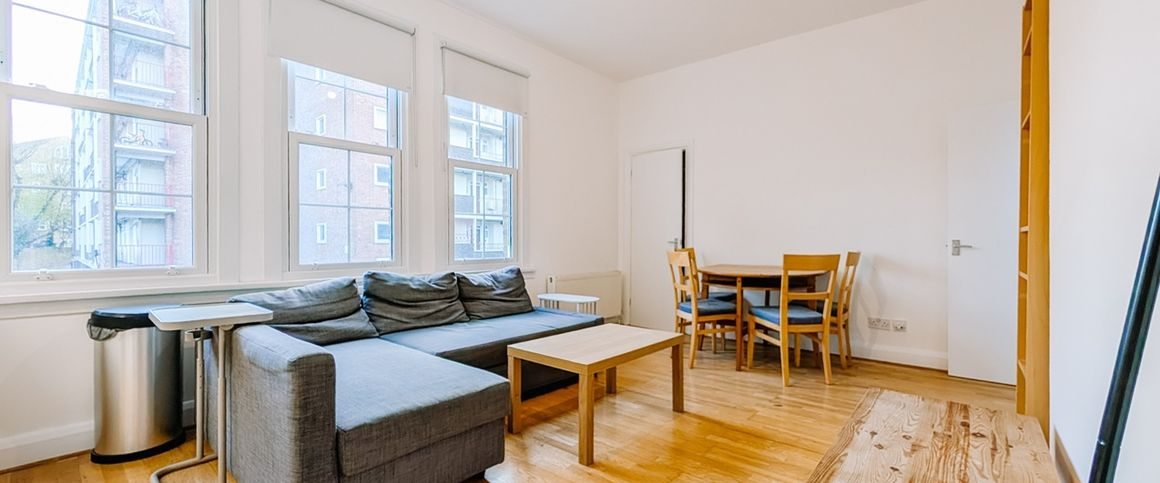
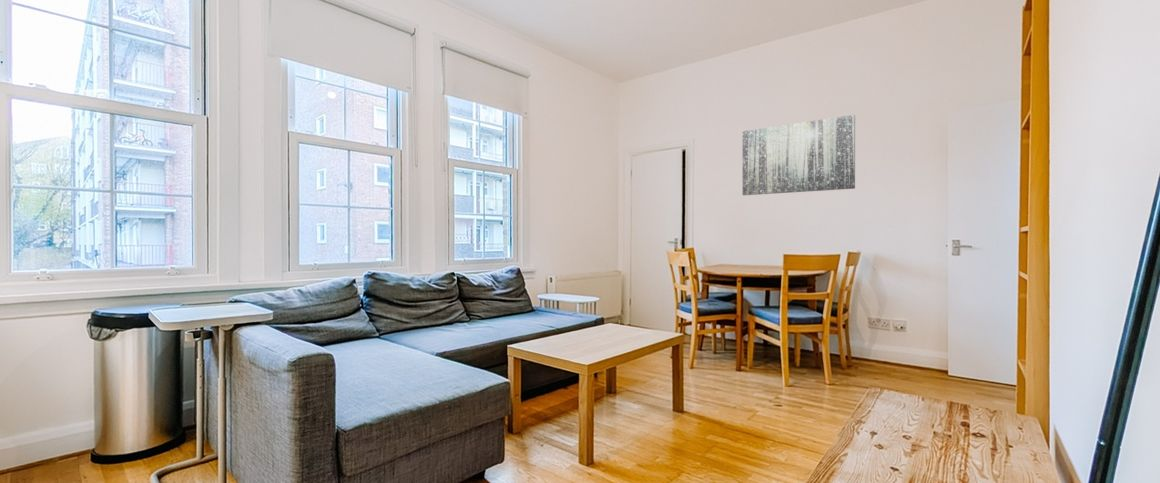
+ wall art (795, 158)
